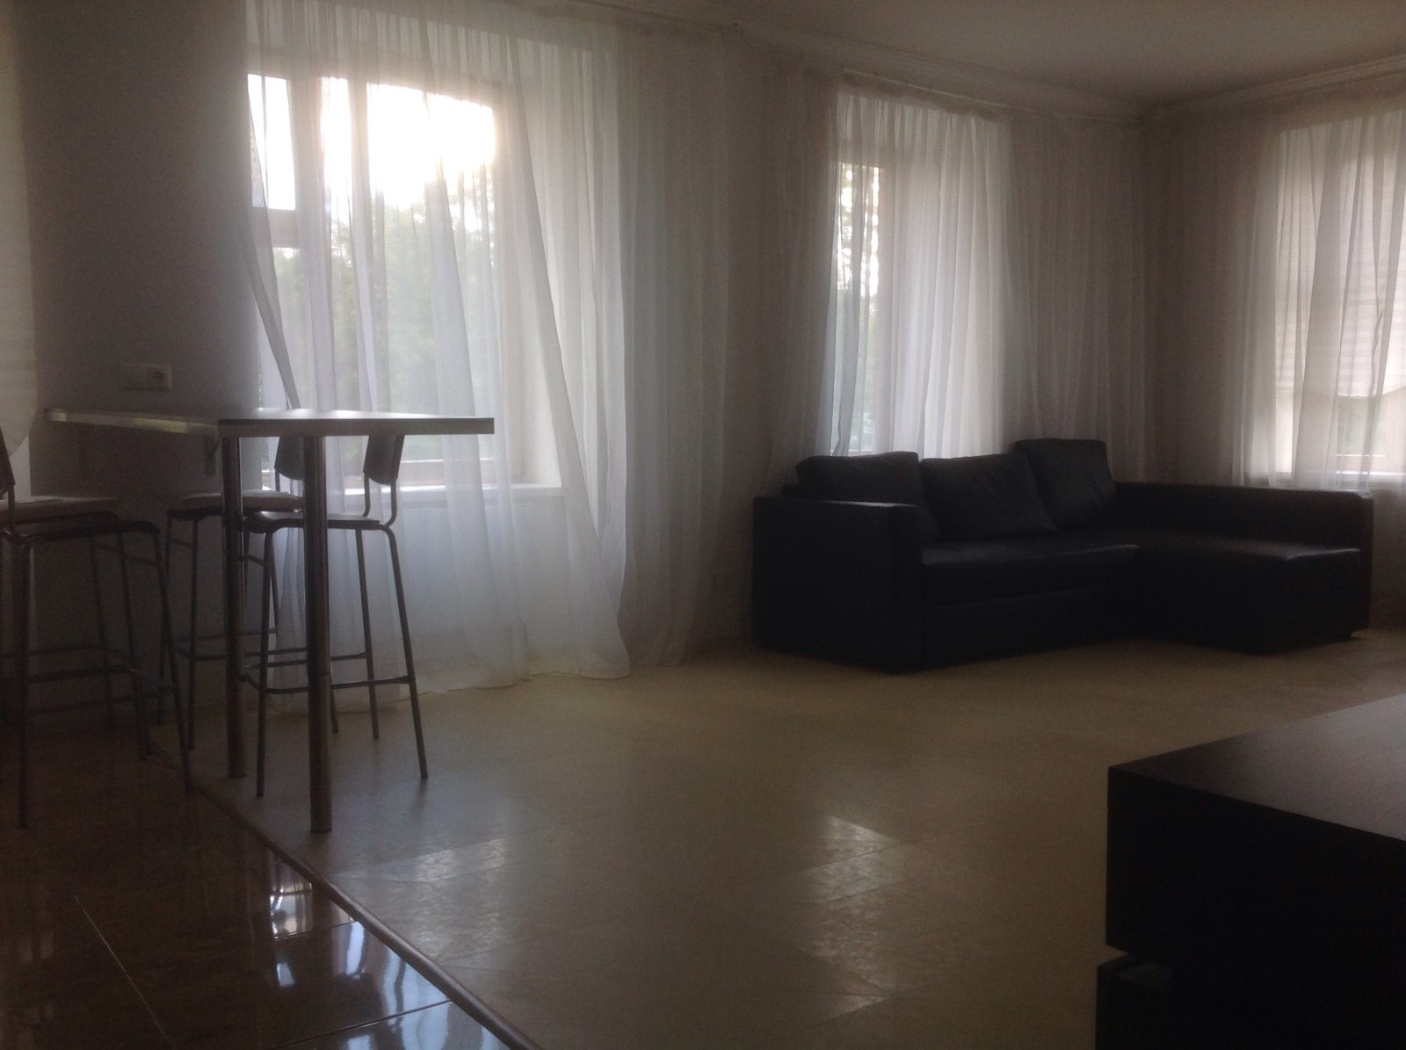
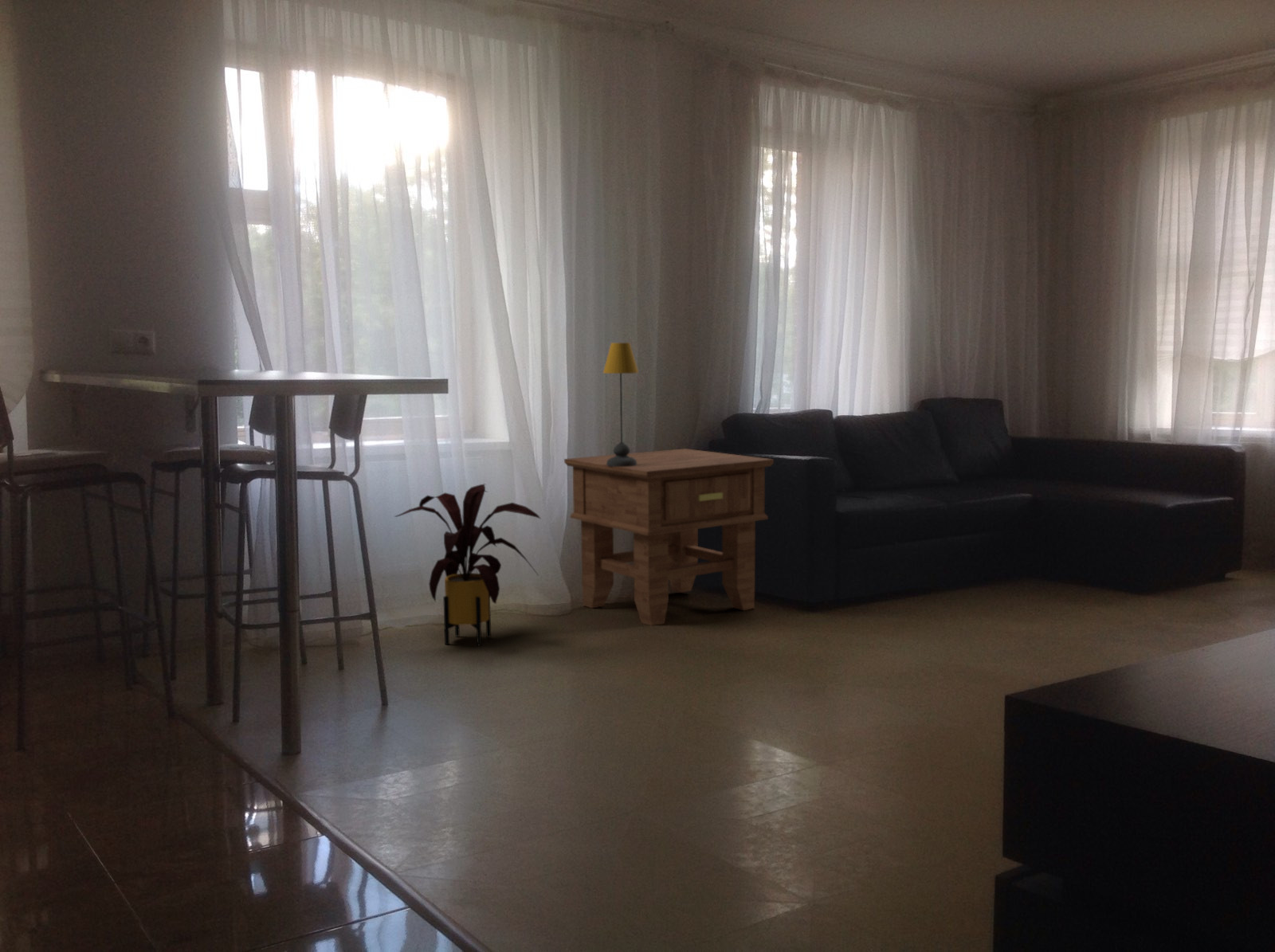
+ side table (668, 533)
+ table lamp (621, 403)
+ house plant (461, 564)
